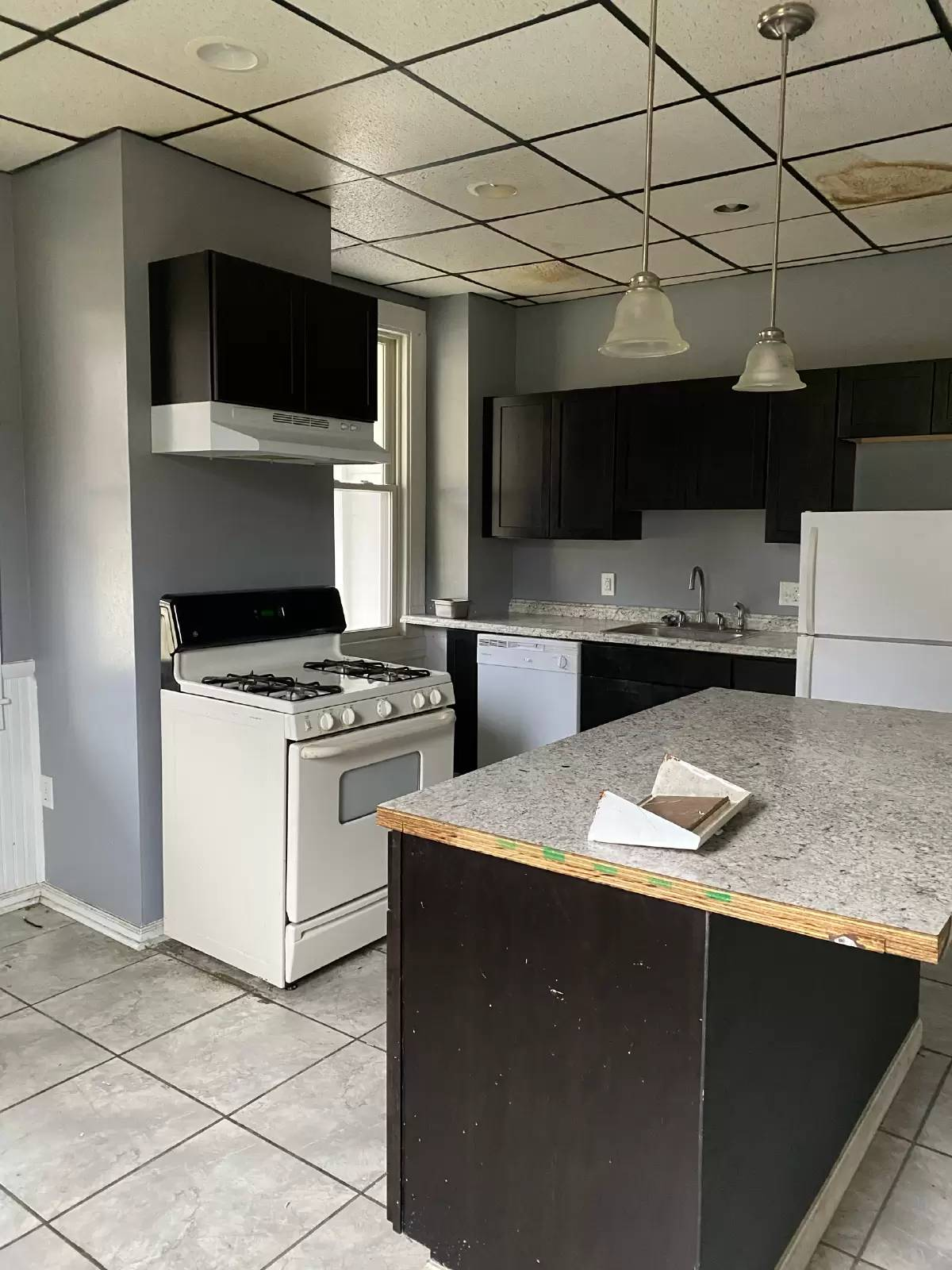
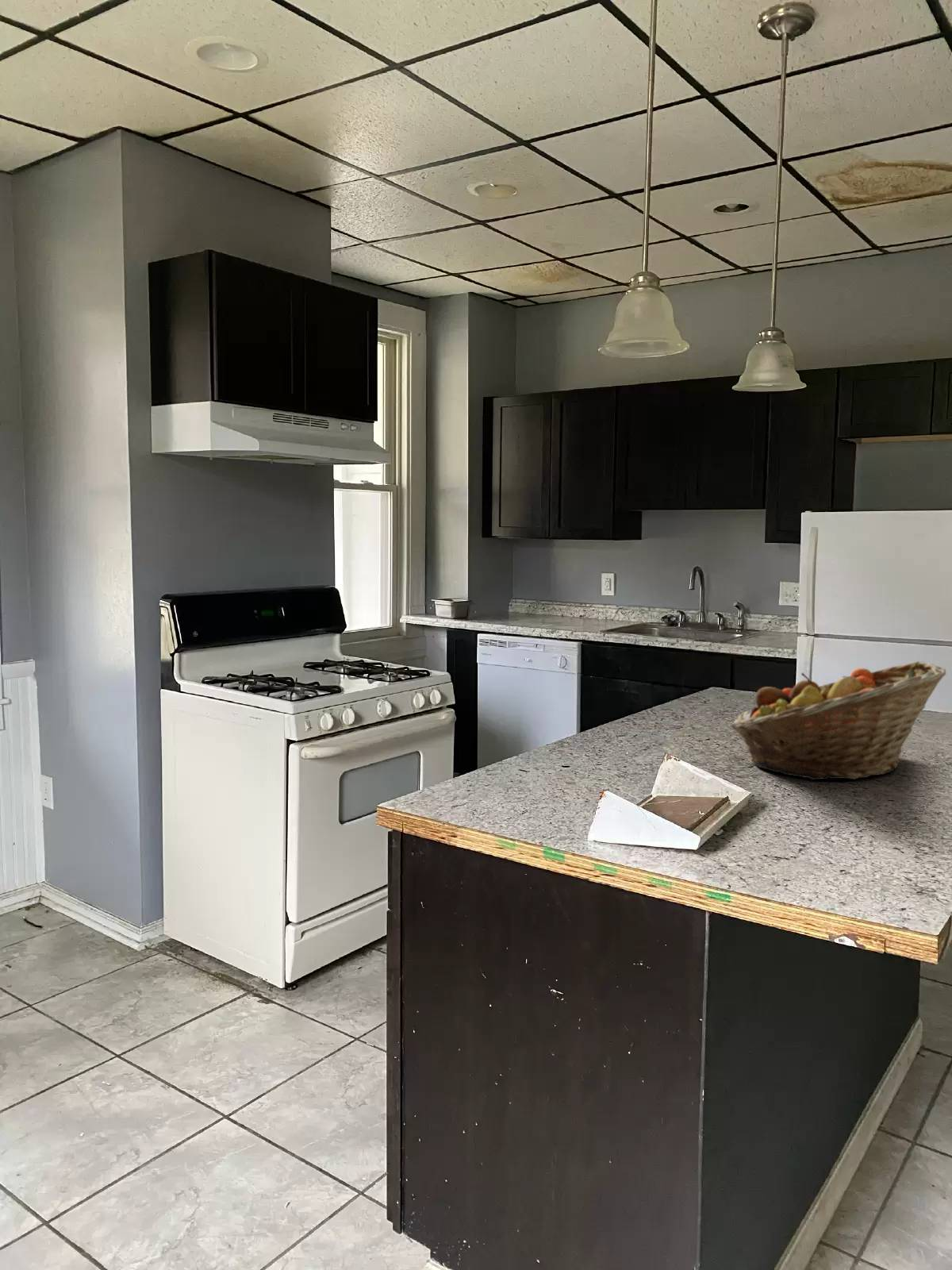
+ fruit basket (835, 713)
